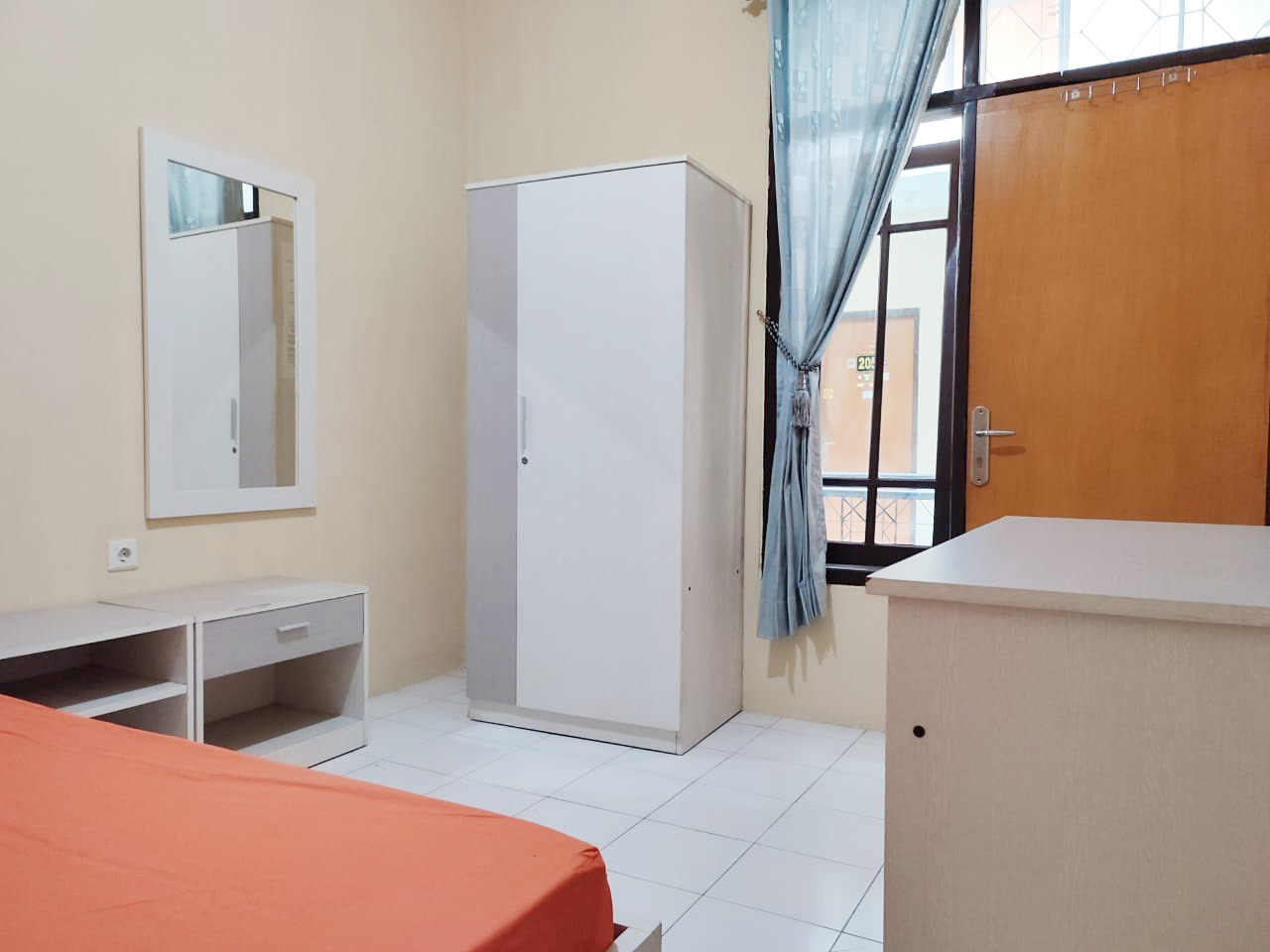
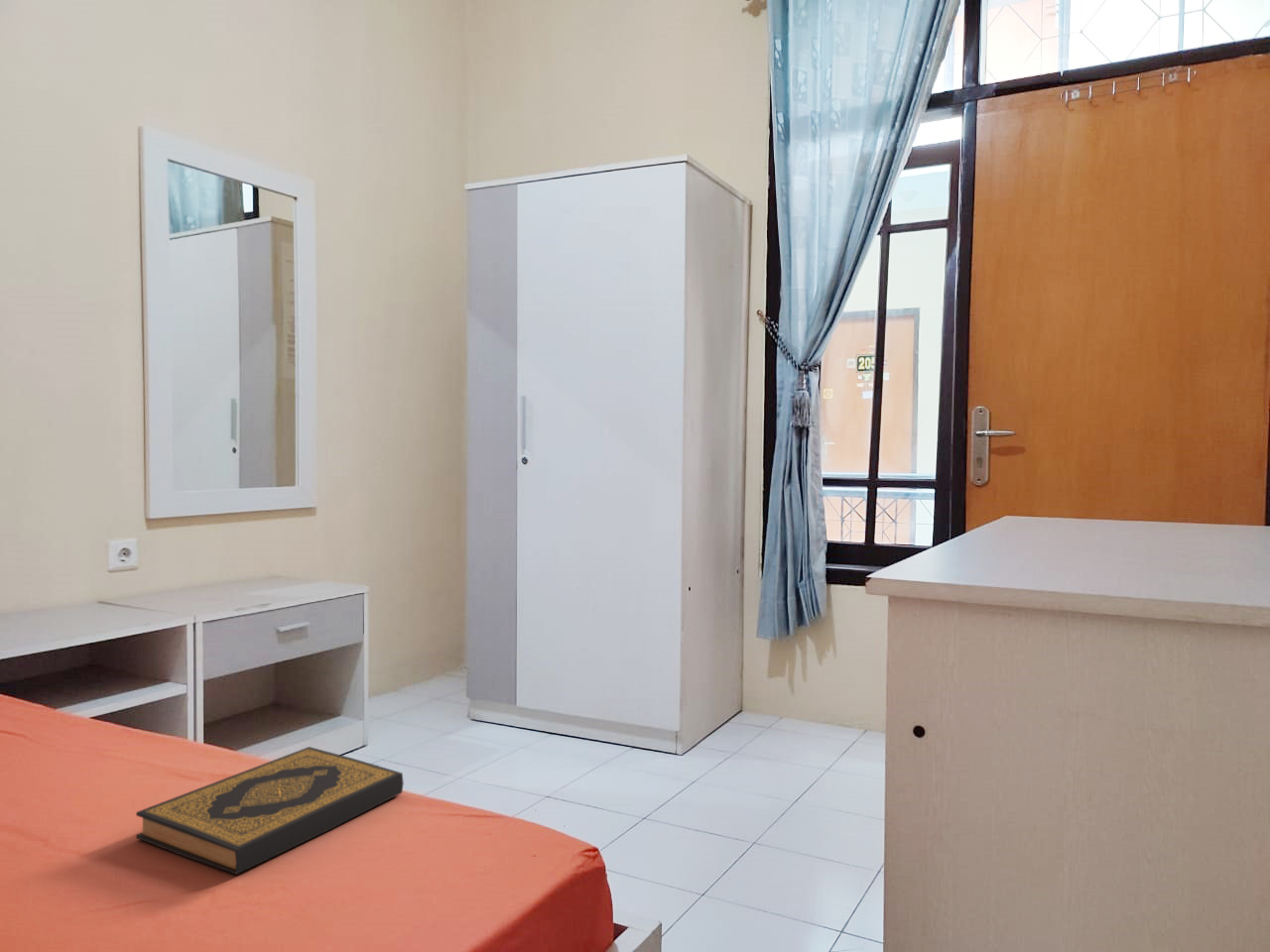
+ hardback book (278, 802)
